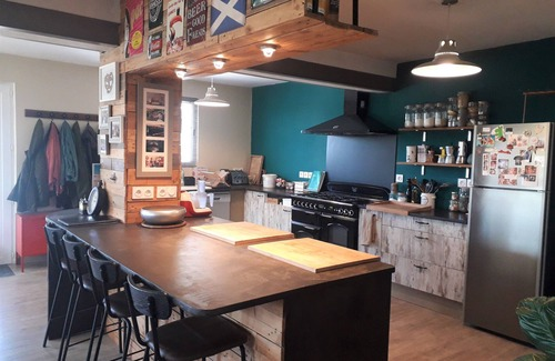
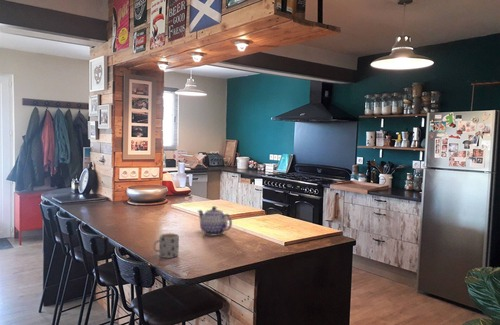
+ mug (165, 246)
+ teapot (213, 219)
